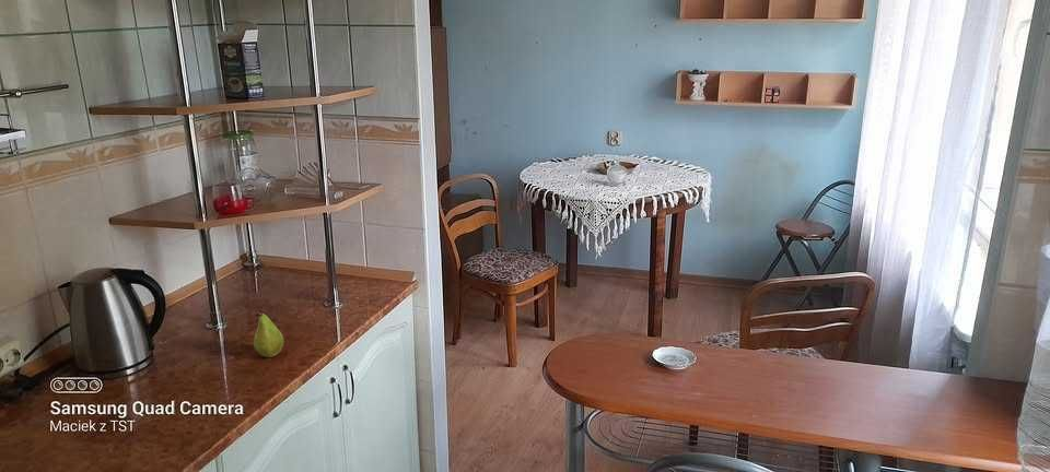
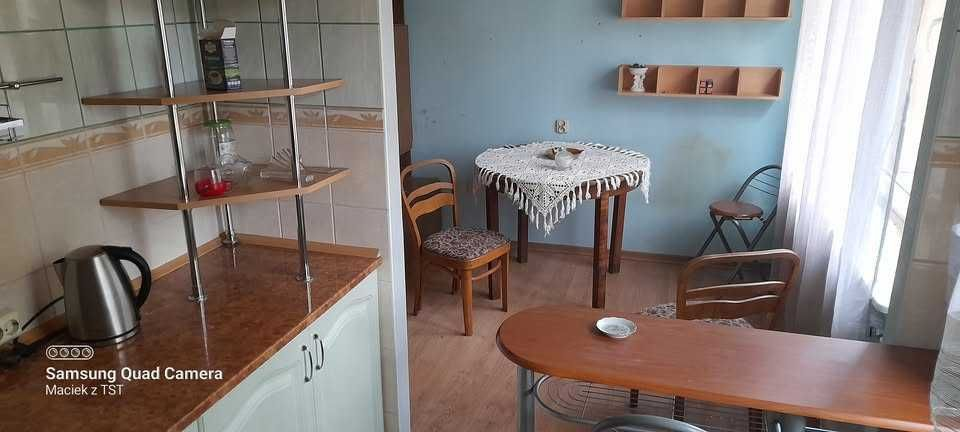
- fruit (267, 331)
